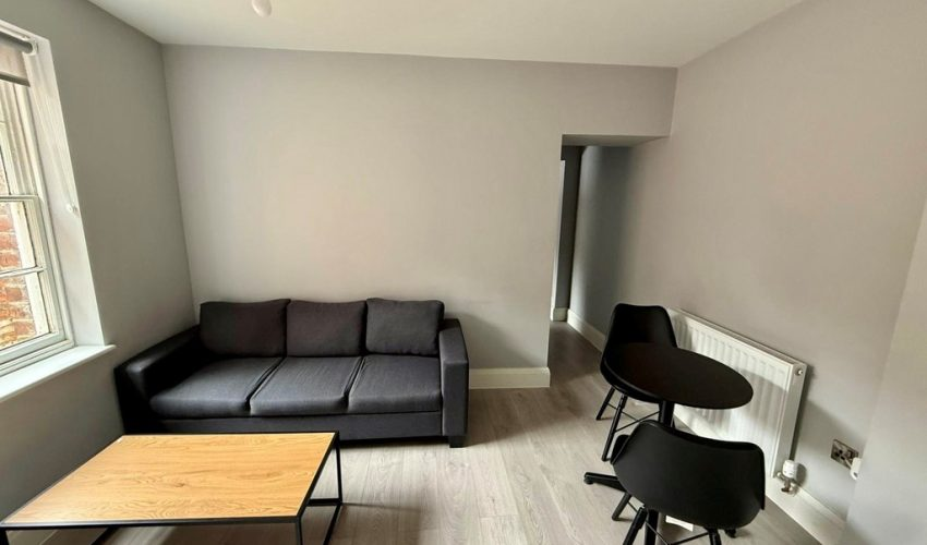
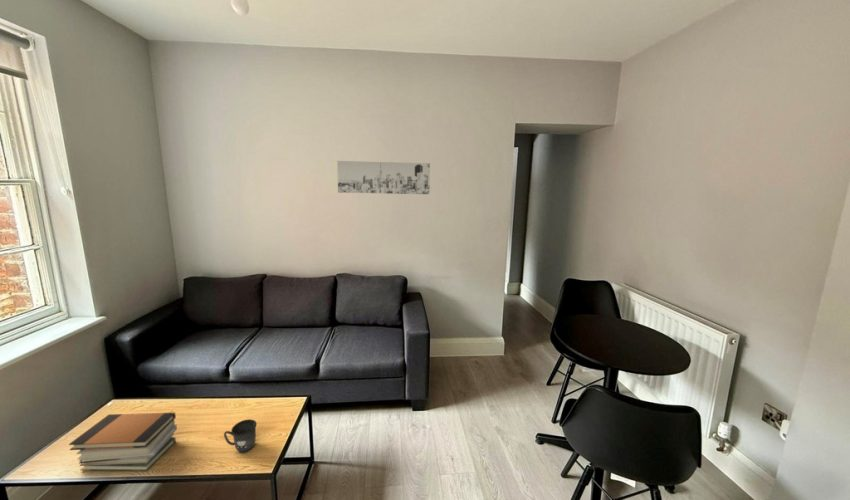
+ wall art (384, 178)
+ mug (240, 437)
+ book stack (129, 441)
